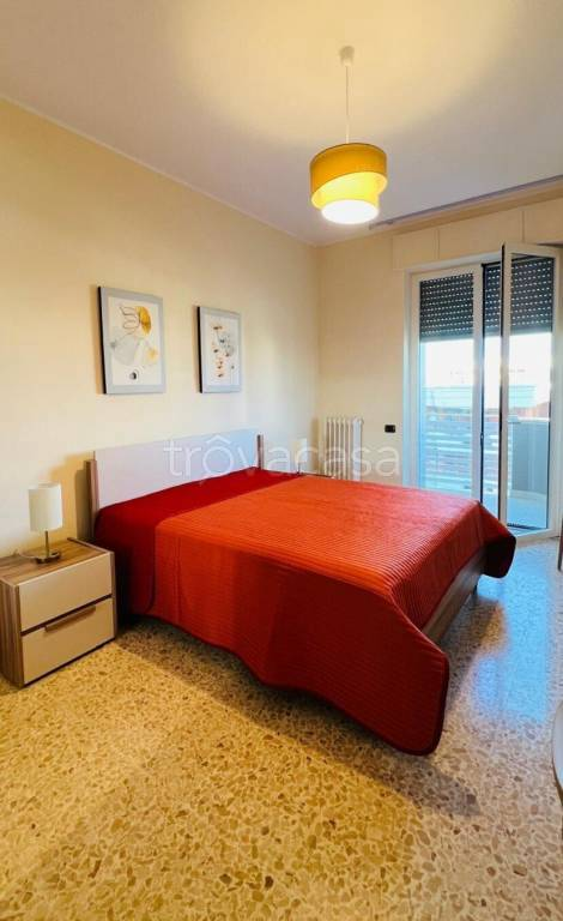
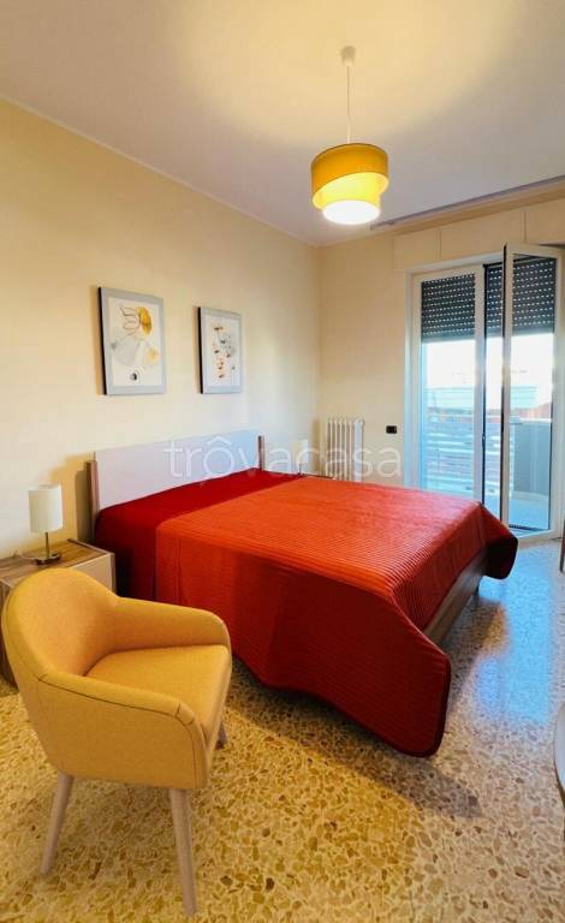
+ armchair (125, 695)
